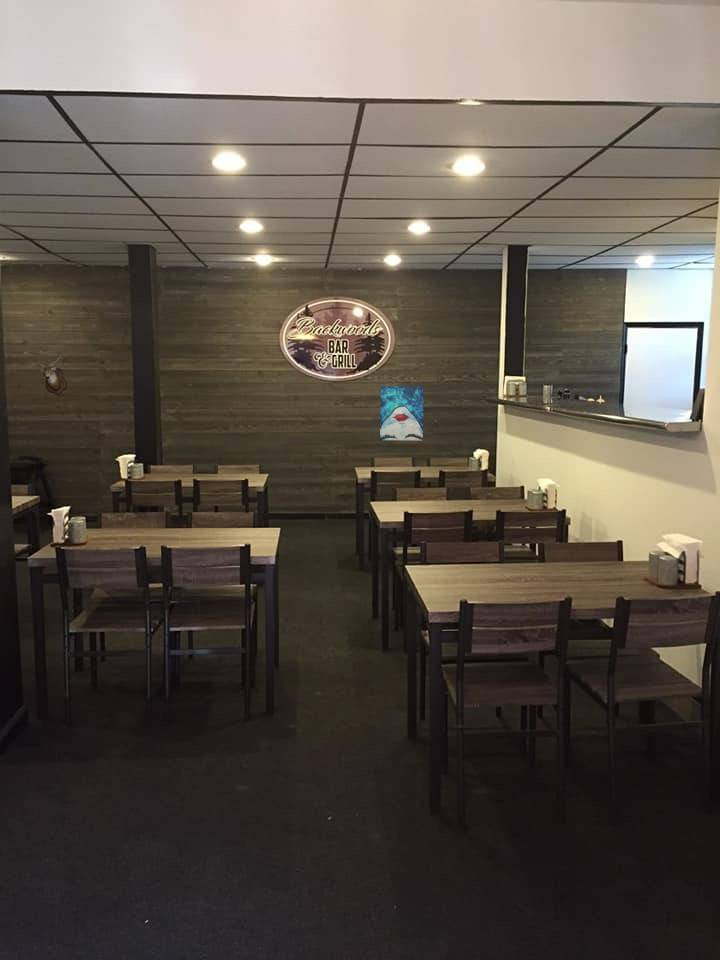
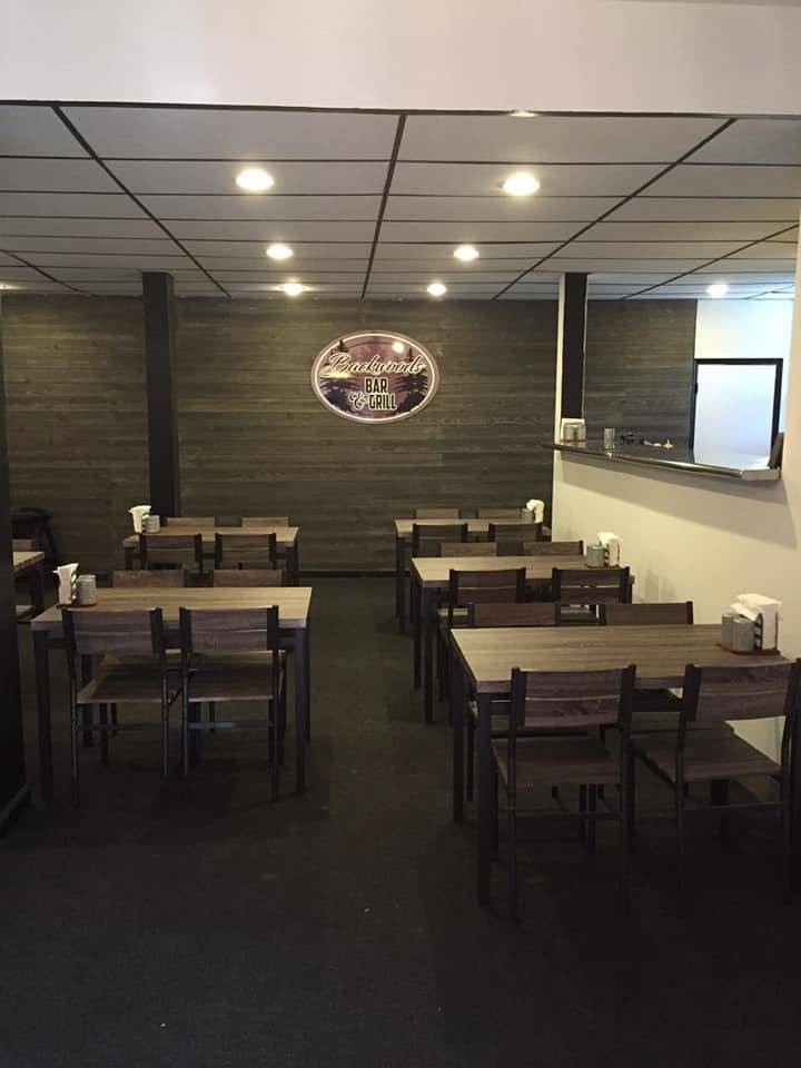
- mounted trophy (51, 374)
- wall art (401, 413)
